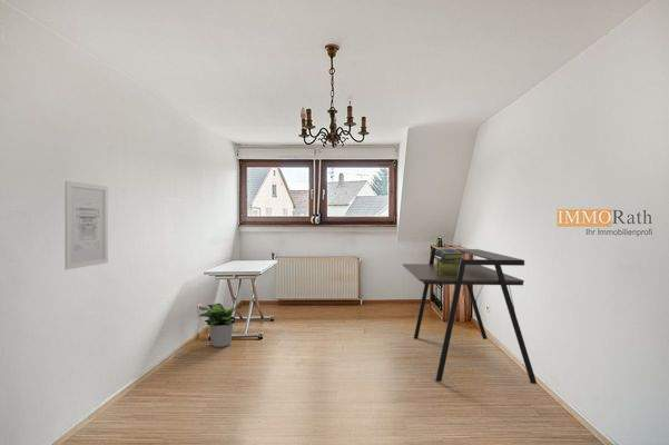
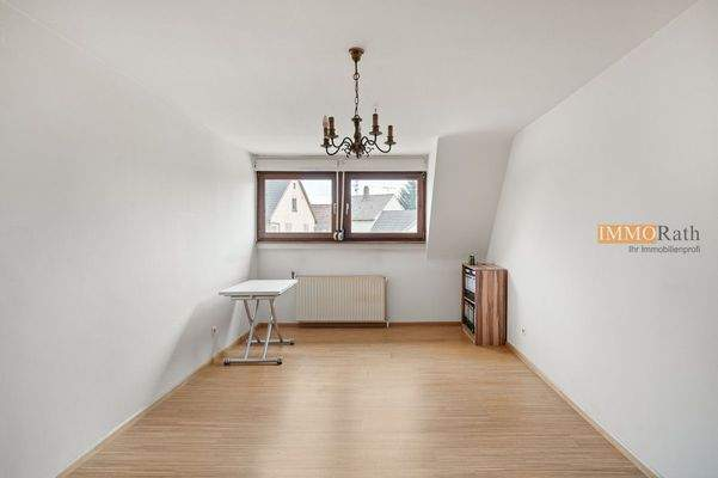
- wall art (88, 225)
- potted plant (219, 325)
- stack of books (449, 260)
- desk (456, 305)
